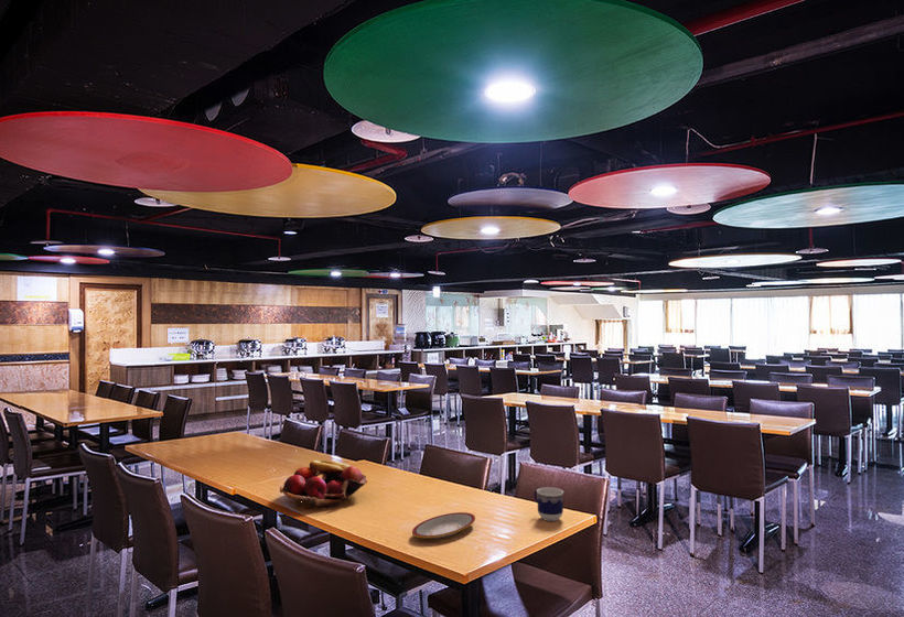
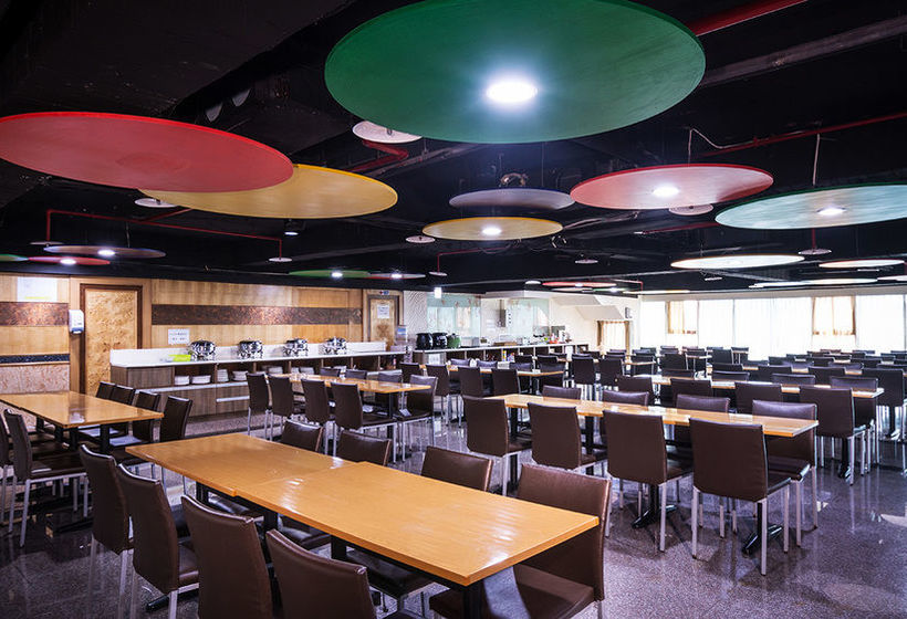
- plate (444, 527)
- fruit basket (323, 480)
- cup (547, 504)
